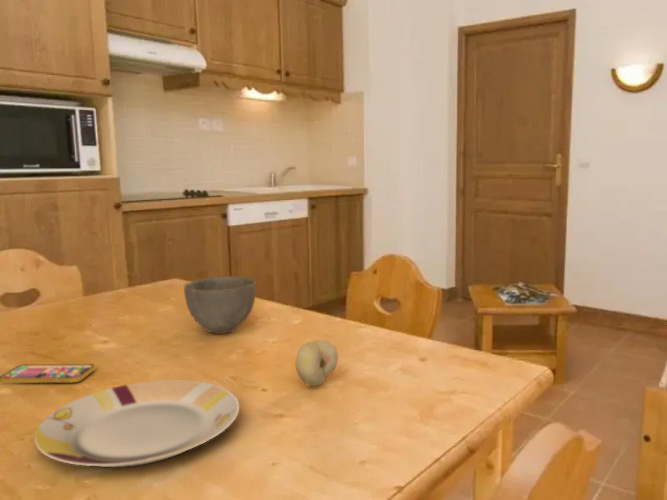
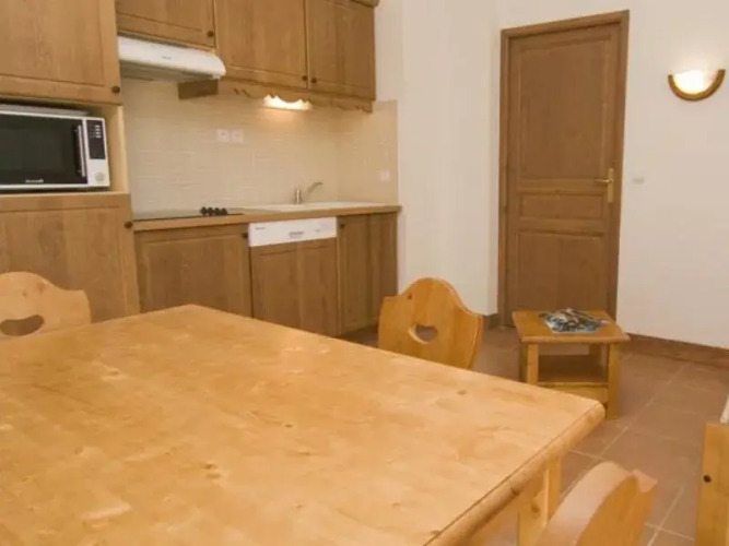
- bowl (221, 306)
- fruit (315, 362)
- smartphone (48, 373)
- plate (142, 422)
